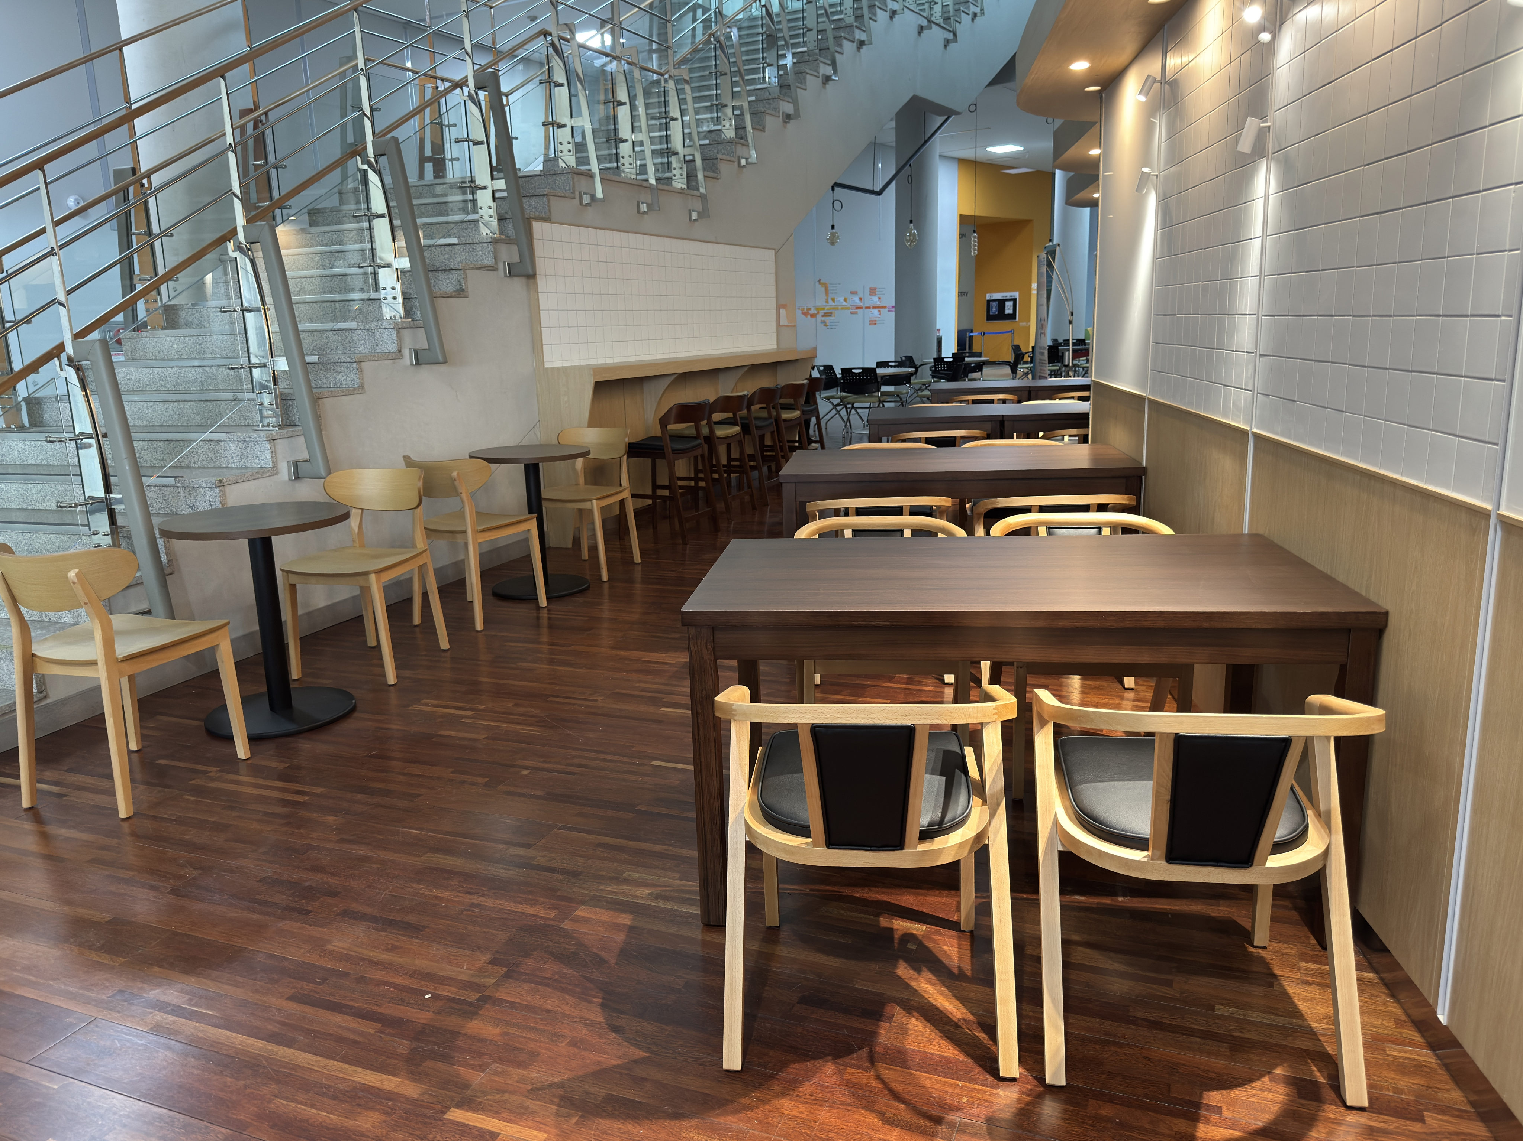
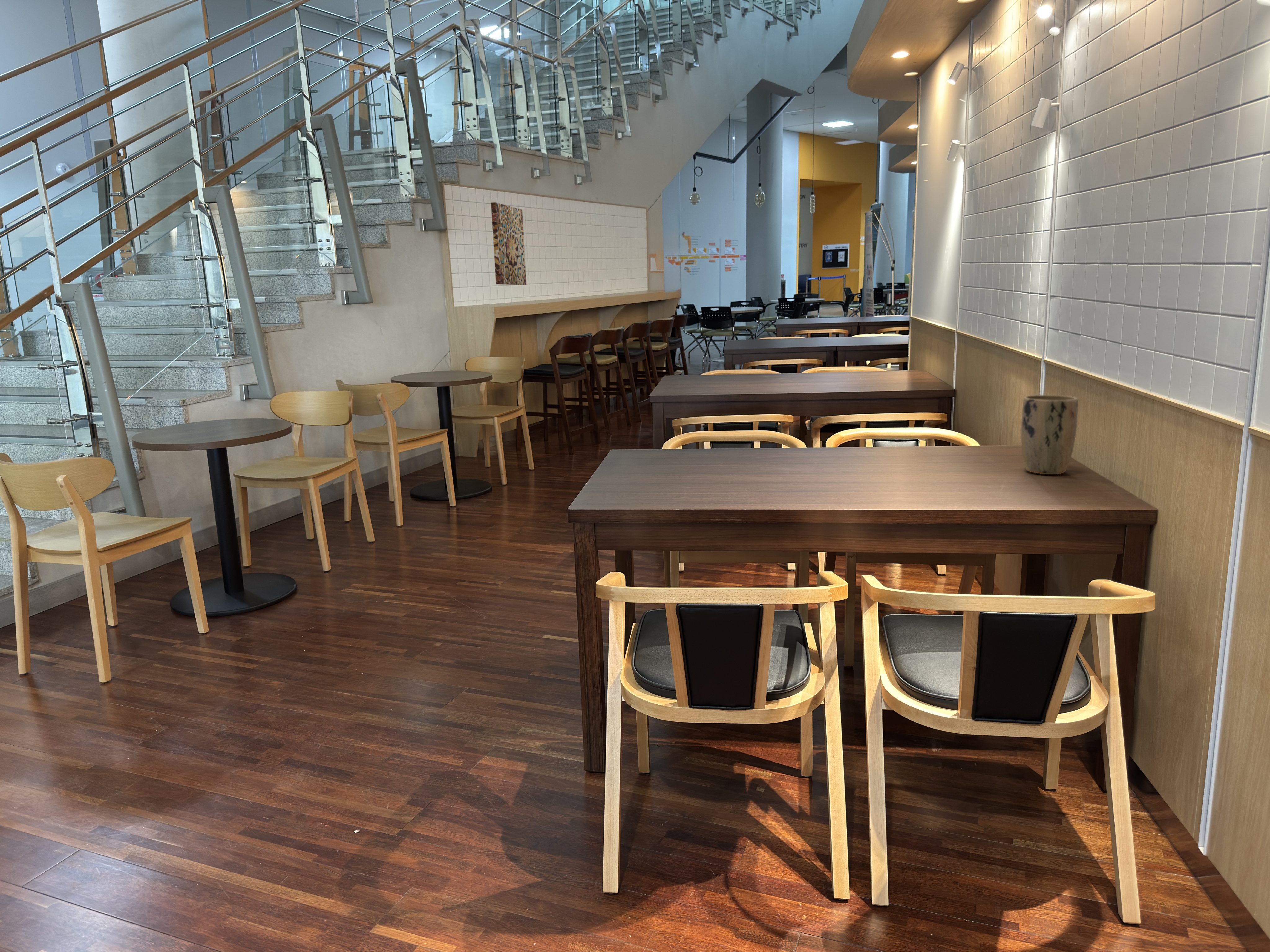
+ wall art (509, 246)
+ plant pot (1048, 434)
